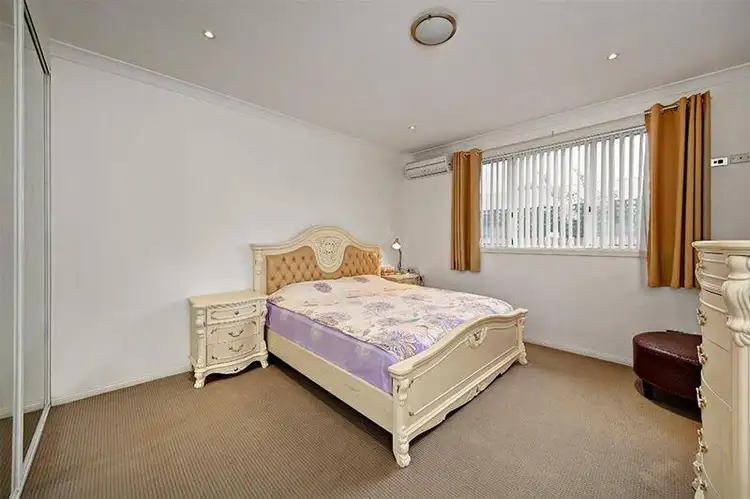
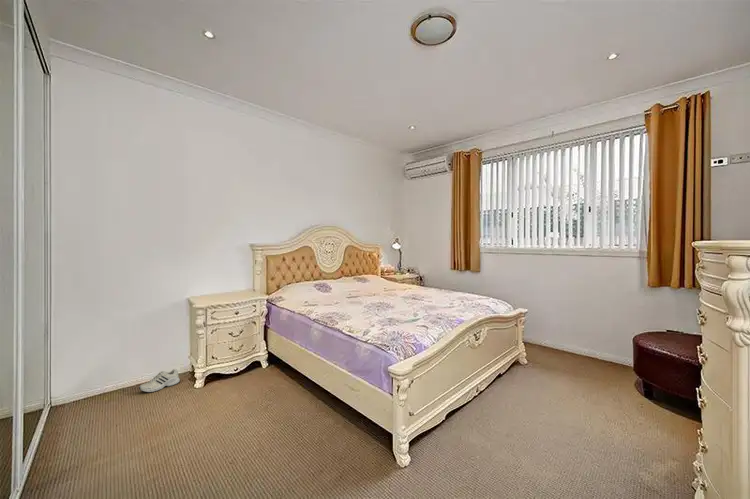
+ shoe (160, 379)
